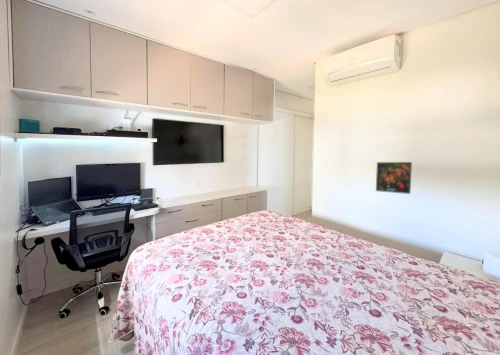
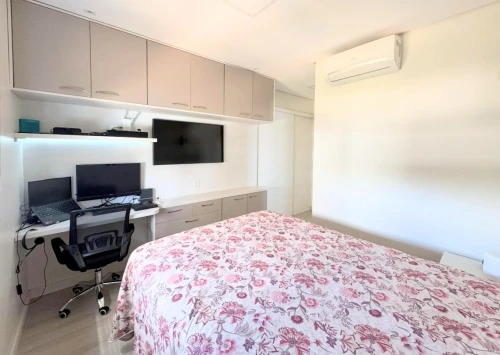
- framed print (392, 177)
